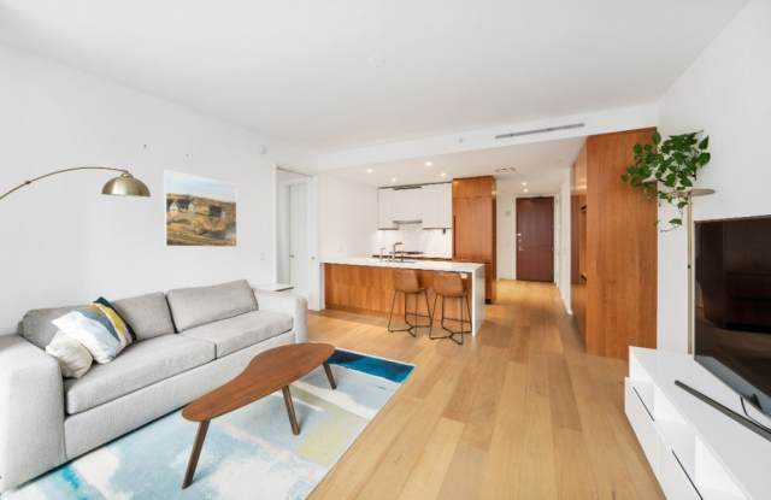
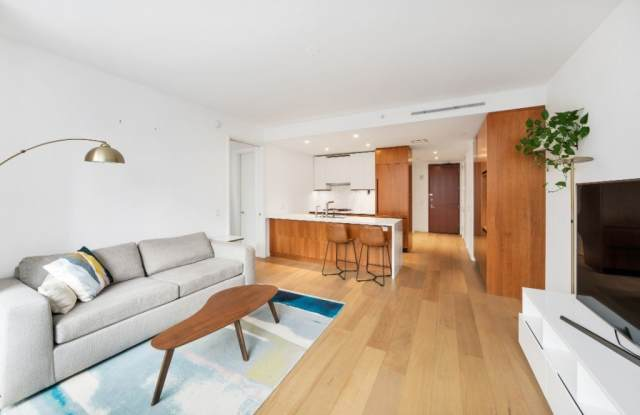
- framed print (204, 212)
